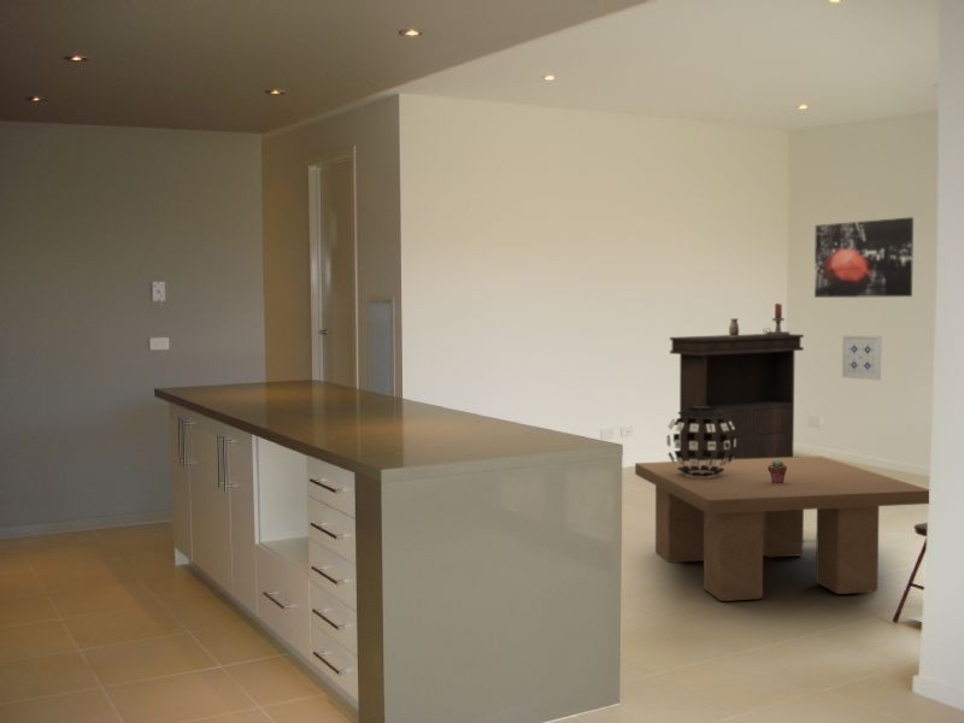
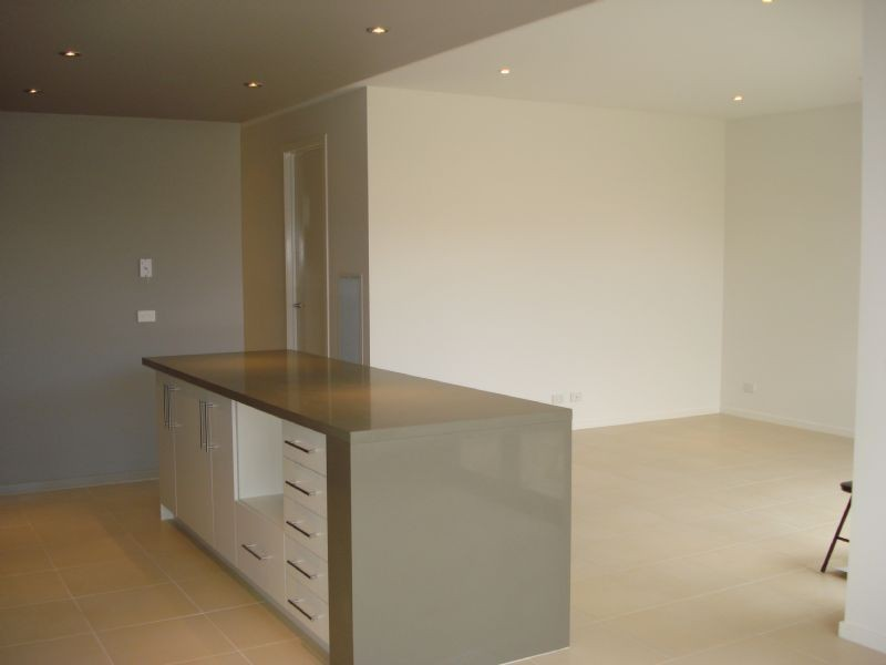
- decorative vase (734, 327)
- wall art (862, 259)
- decorative sphere (704, 440)
- console table (736, 404)
- candle holder (775, 318)
- coffee table (770, 523)
- wall art (860, 357)
- potted succulent (777, 470)
